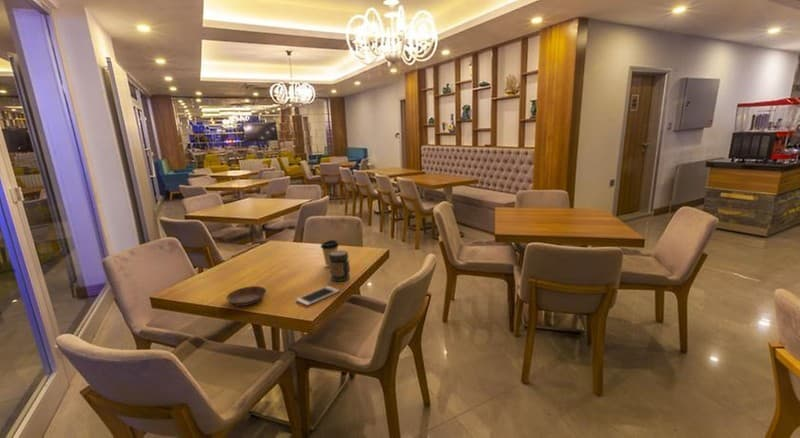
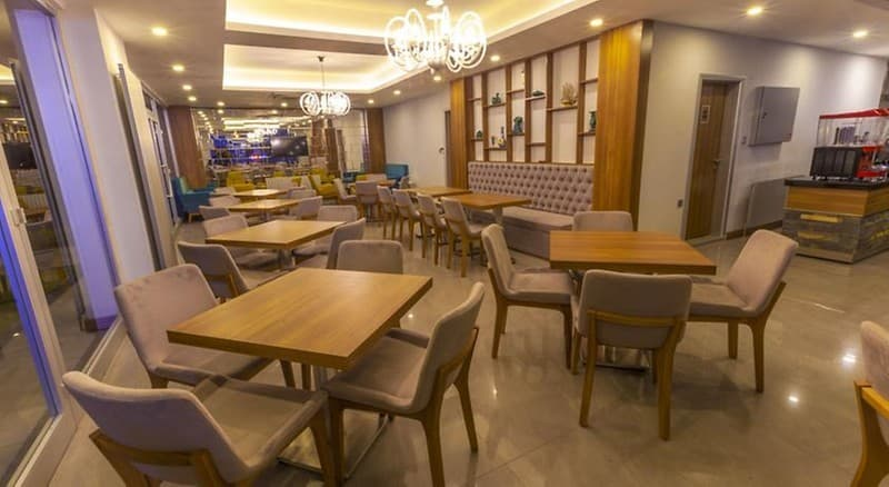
- jar (339, 265)
- saucer (246, 296)
- coffee cup (329, 253)
- cell phone (318, 295)
